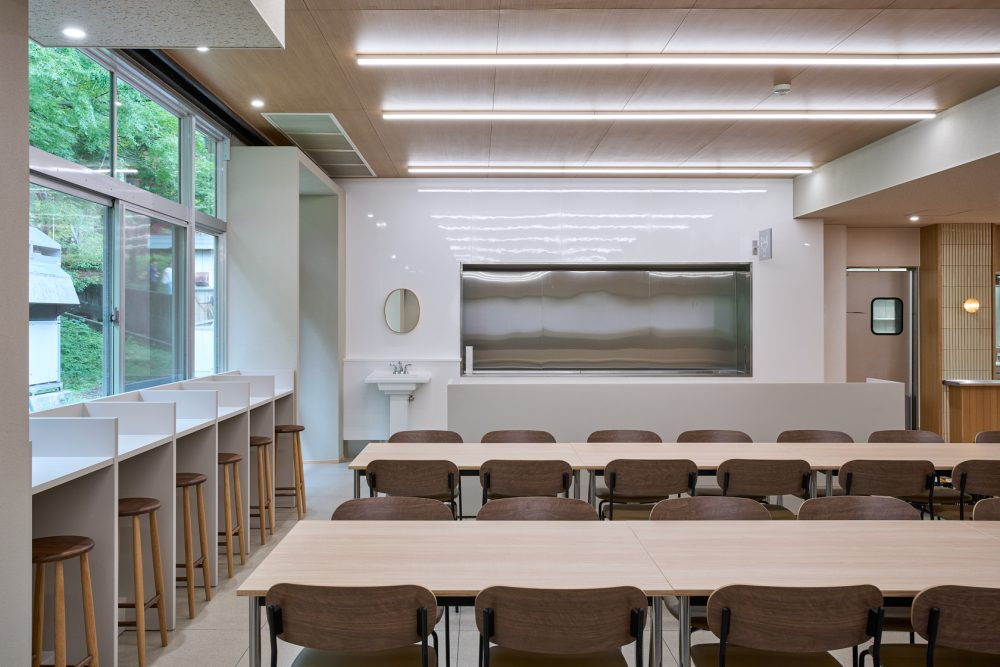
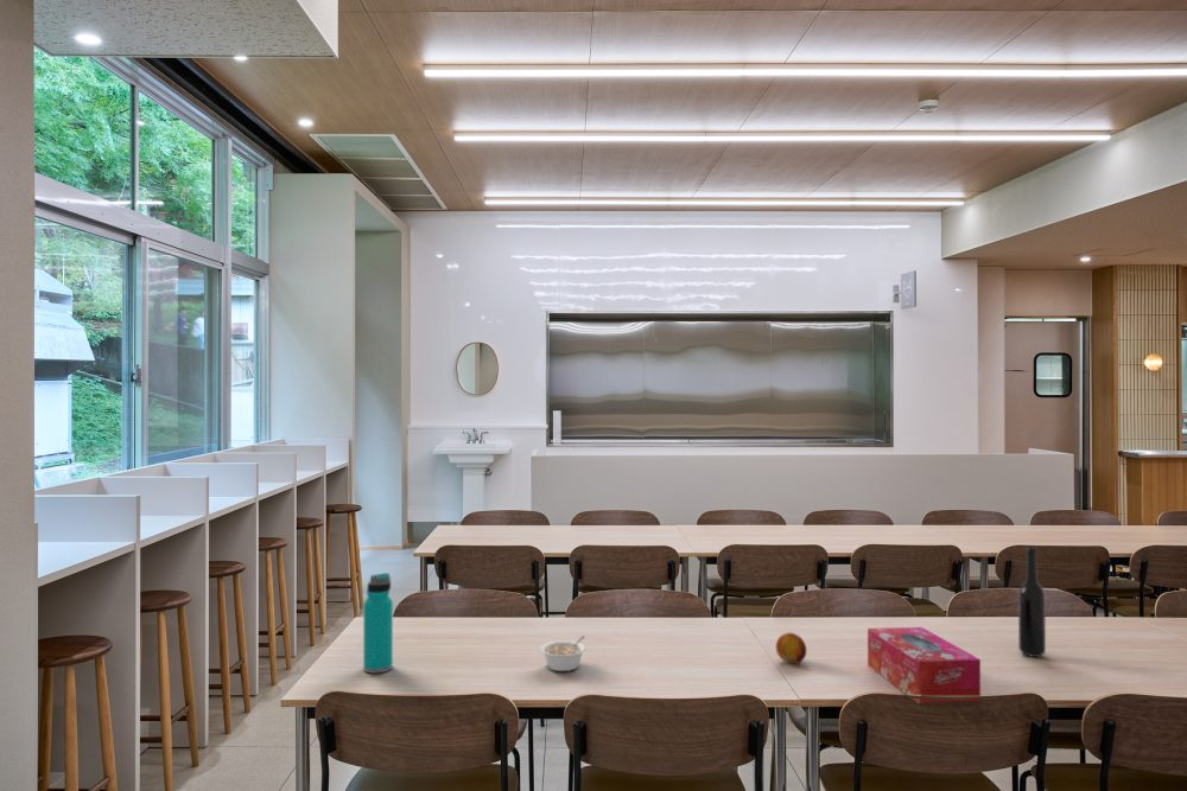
+ tissue box (920, 662)
+ bottle (1032, 600)
+ legume (563, 653)
+ water bottle (377, 621)
+ fruit (791, 646)
